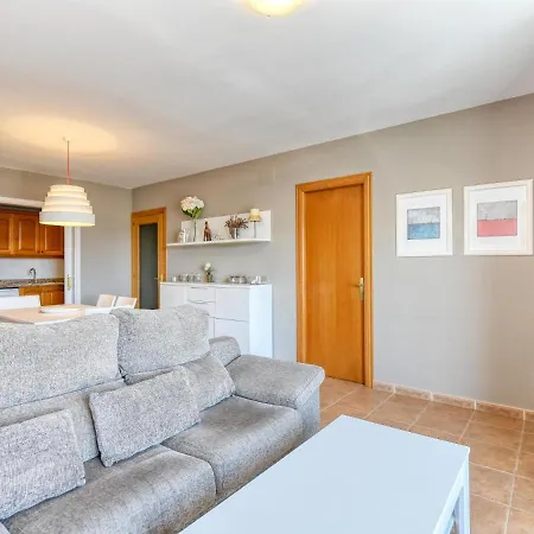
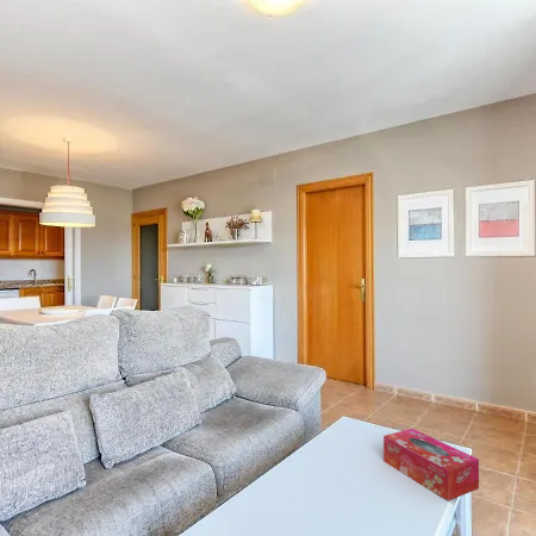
+ tissue box (428, 460)
